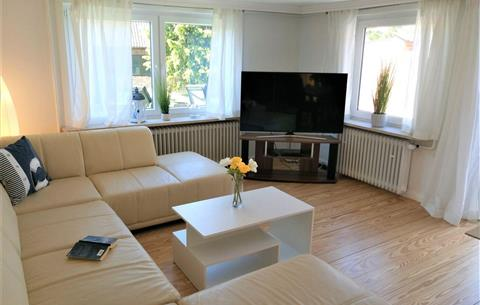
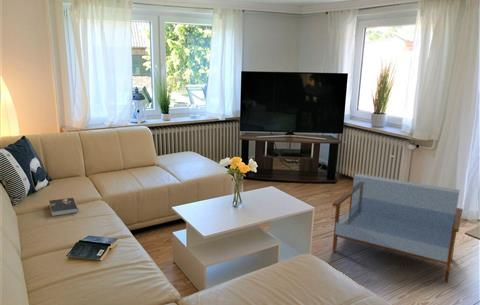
+ loveseat (395, 222)
+ book (63, 206)
